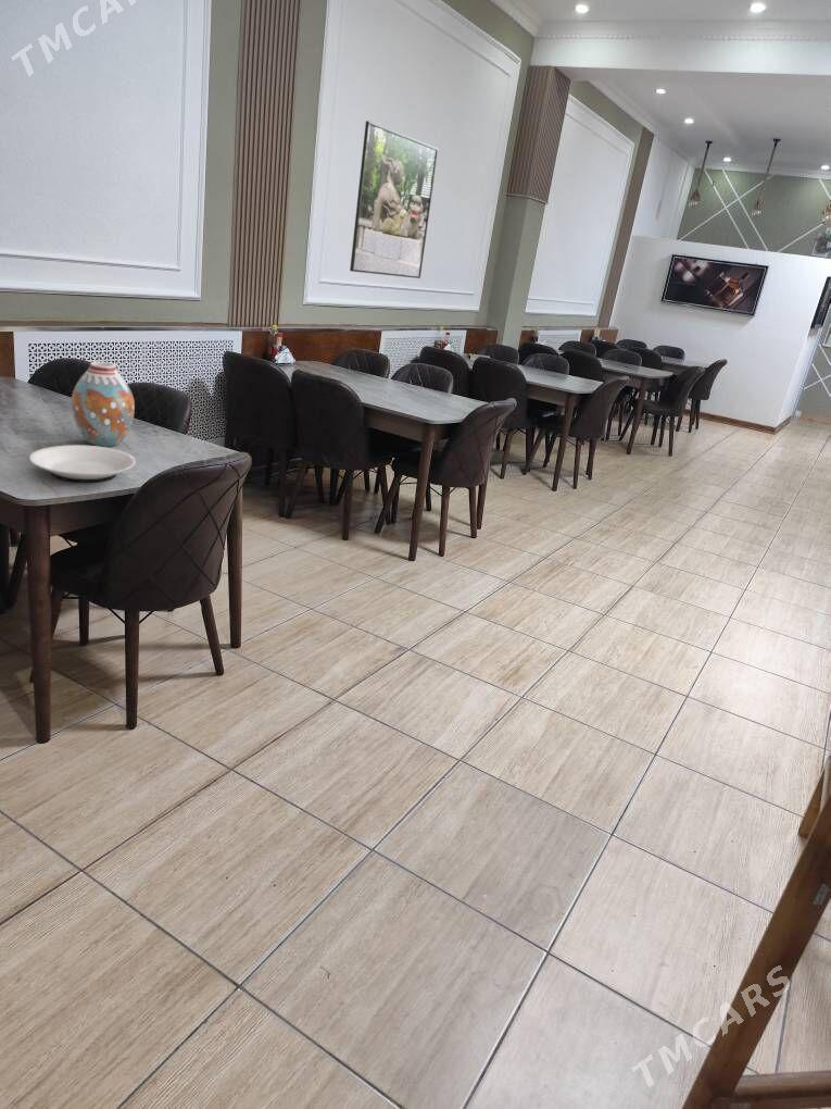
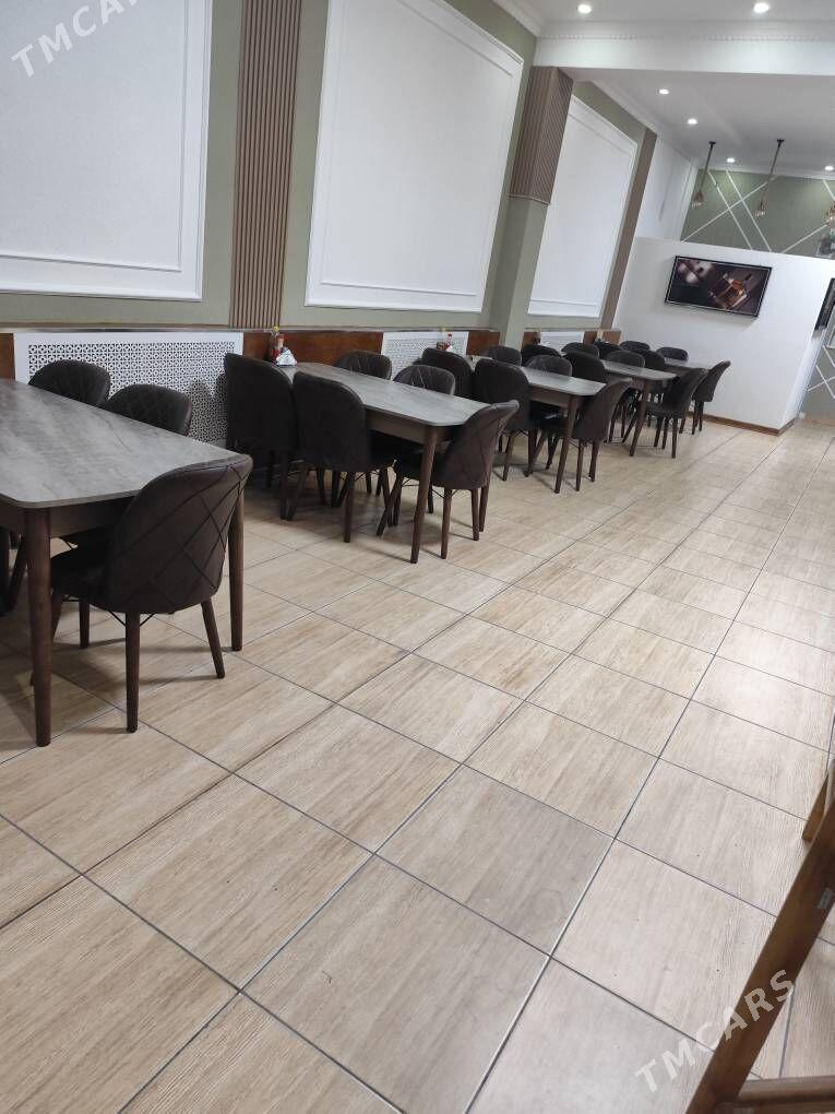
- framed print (395, 207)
- plate (84, 465)
- vase (103, 403)
